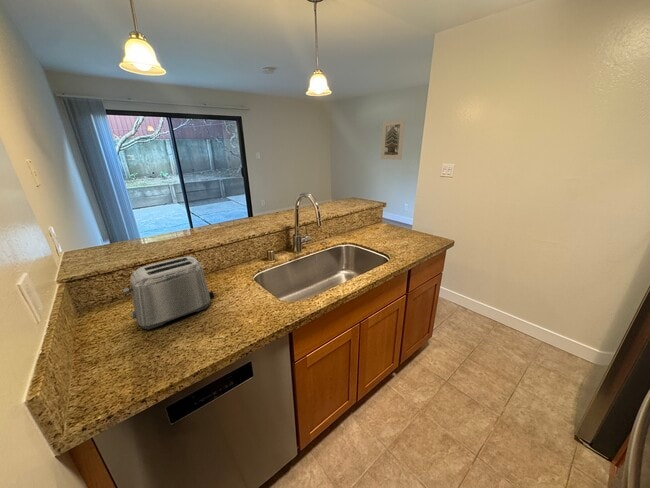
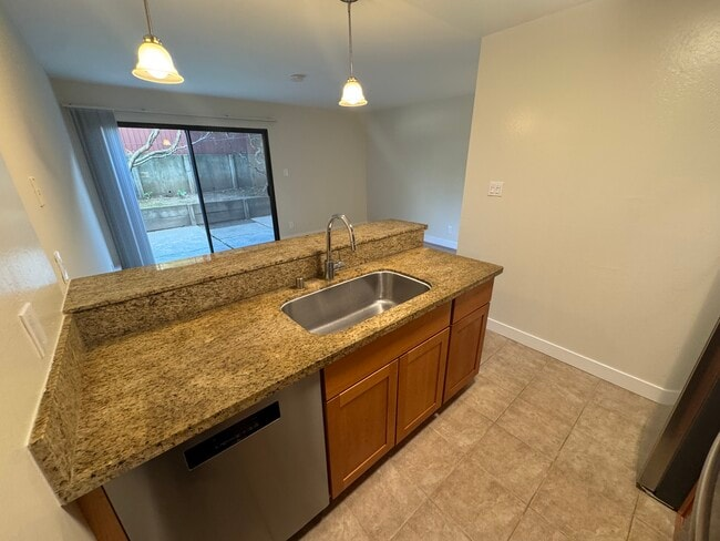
- toaster (174, 288)
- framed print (392, 140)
